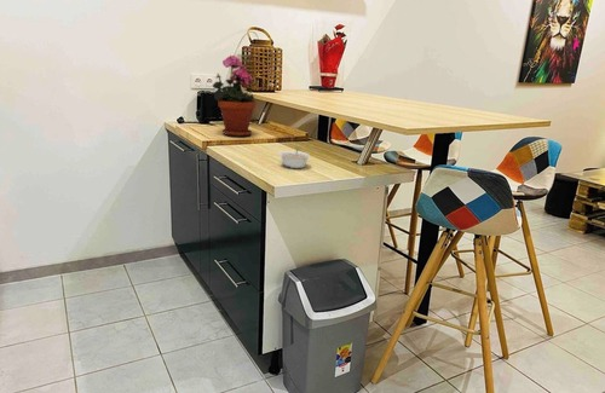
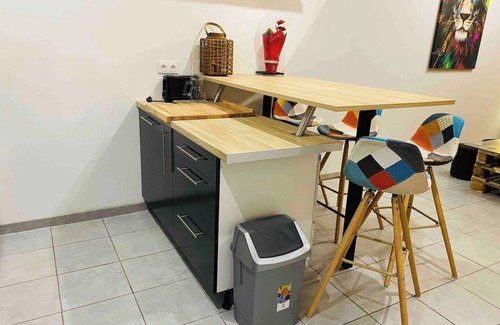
- potted plant (235, 96)
- legume (293, 158)
